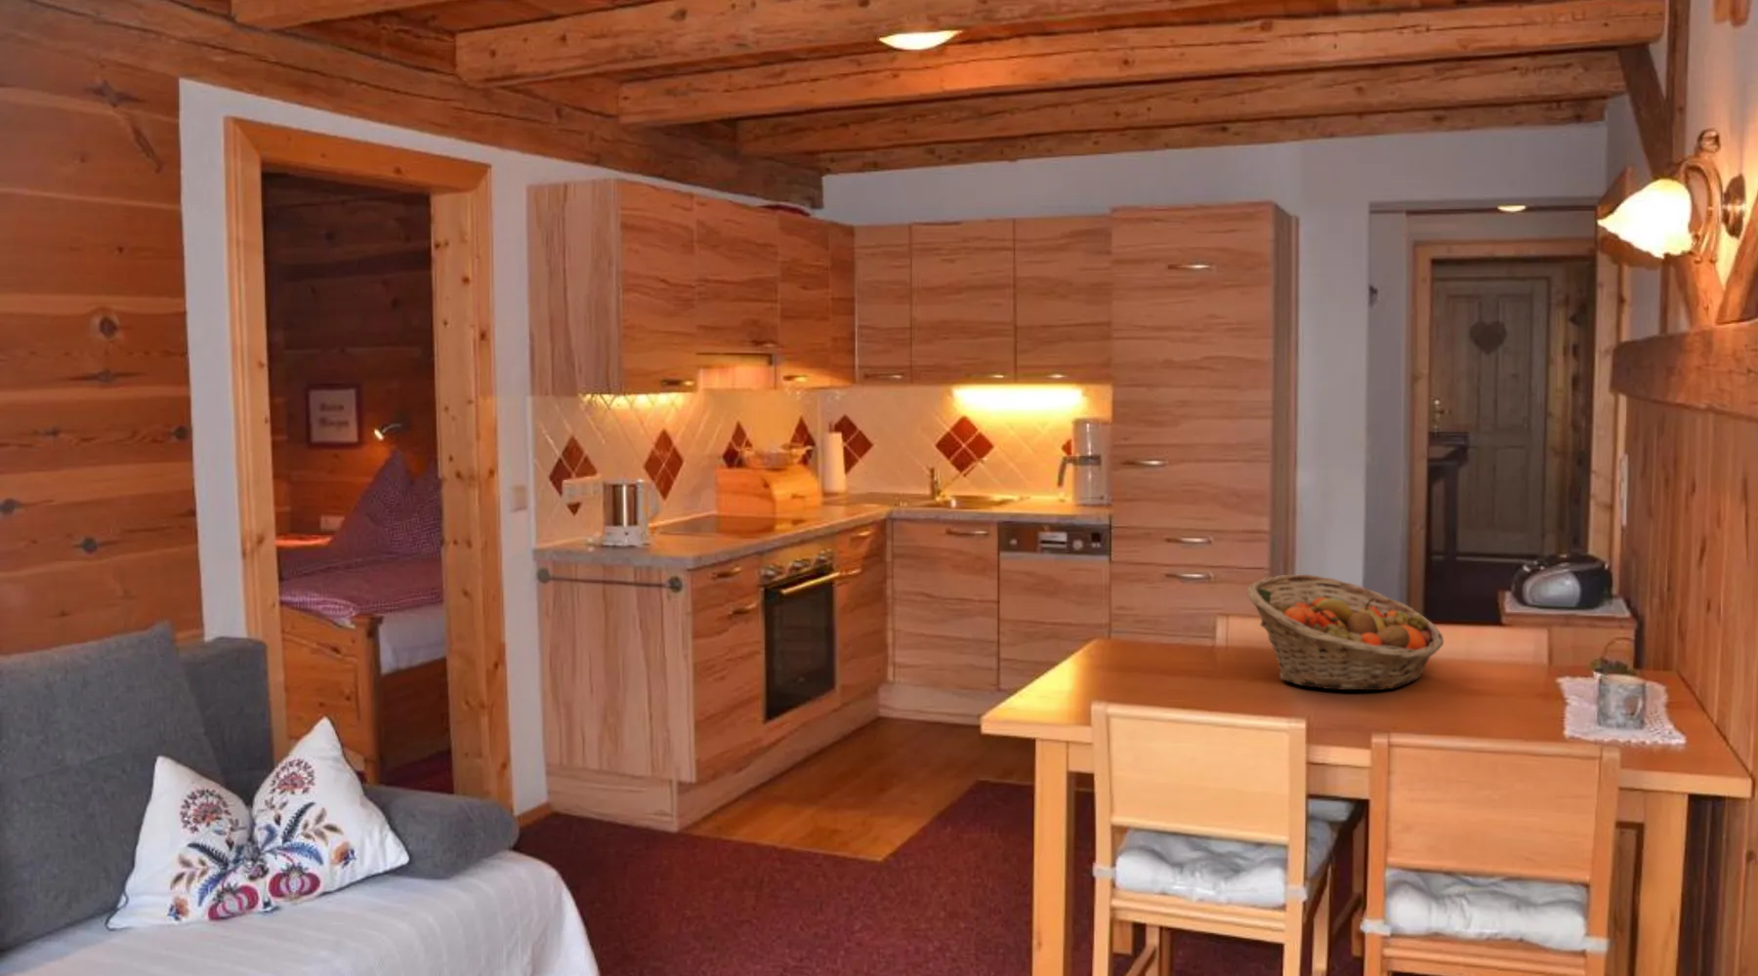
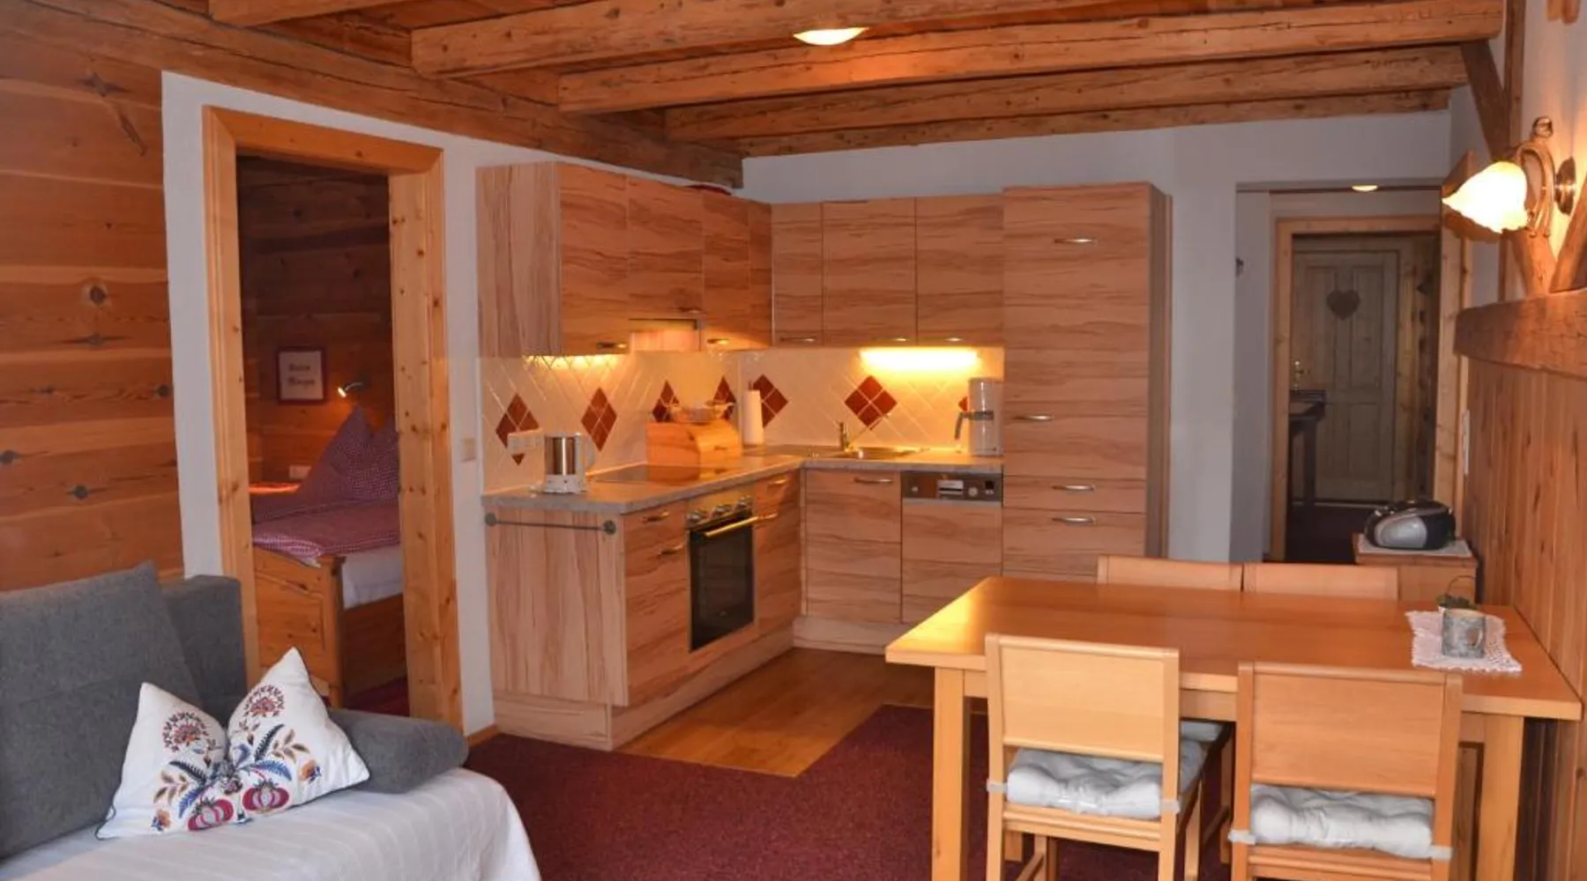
- fruit basket (1343, 630)
